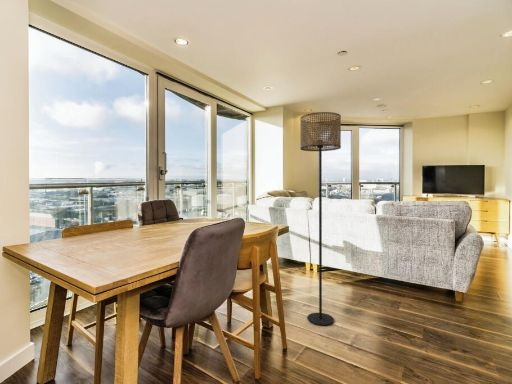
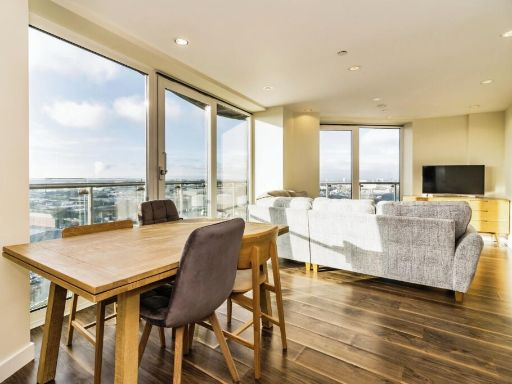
- floor lamp (320, 218)
